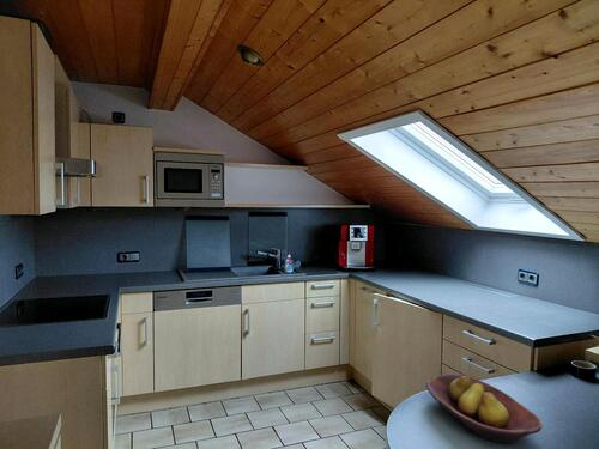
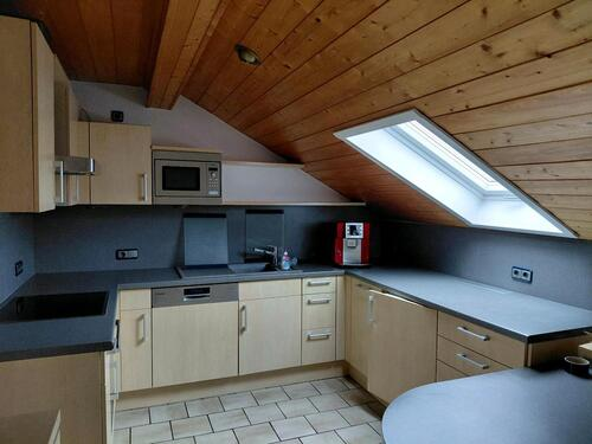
- fruit bowl (477, 401)
